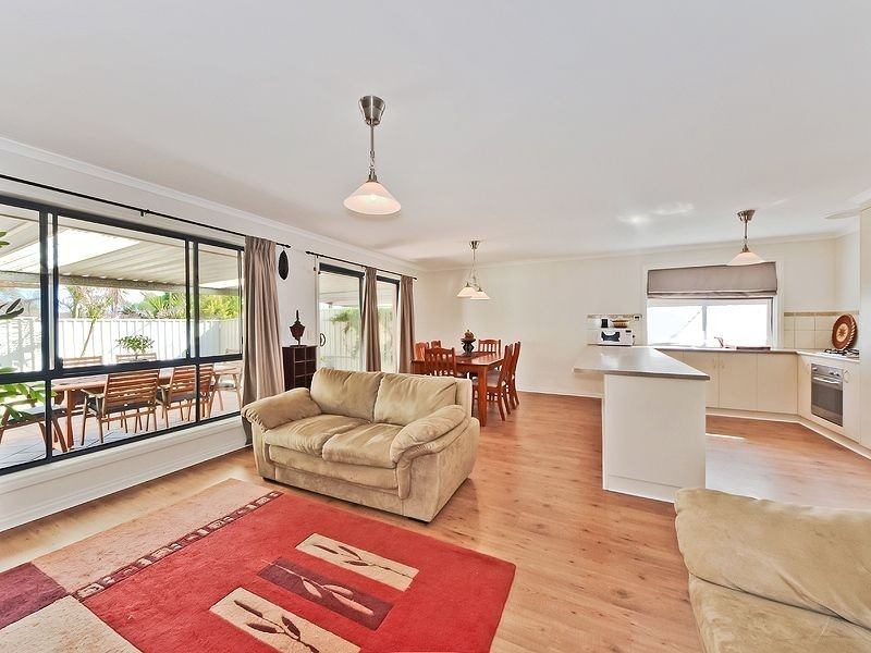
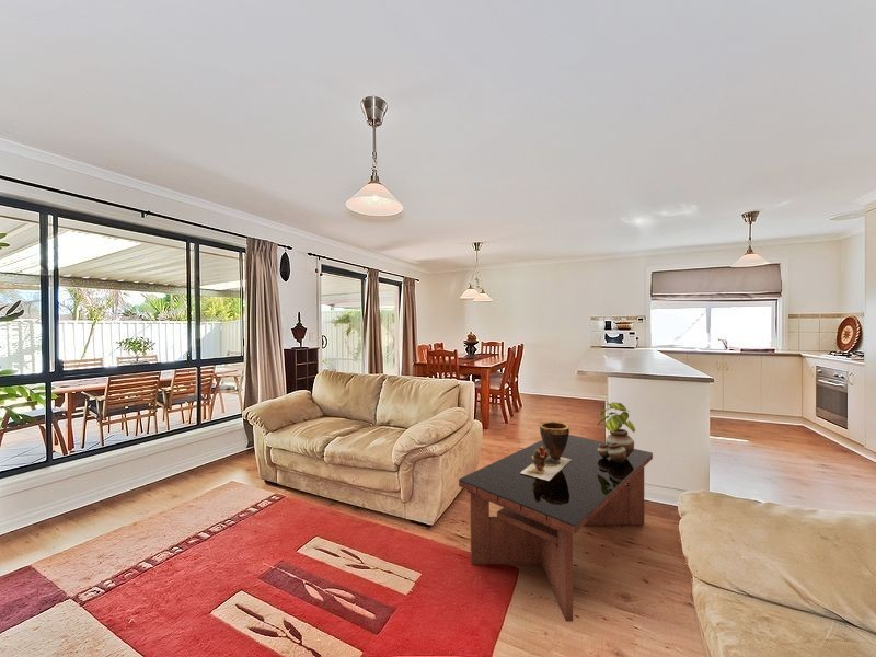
+ potted plant (614, 429)
+ clay pot (548, 447)
+ coffee table (564, 503)
